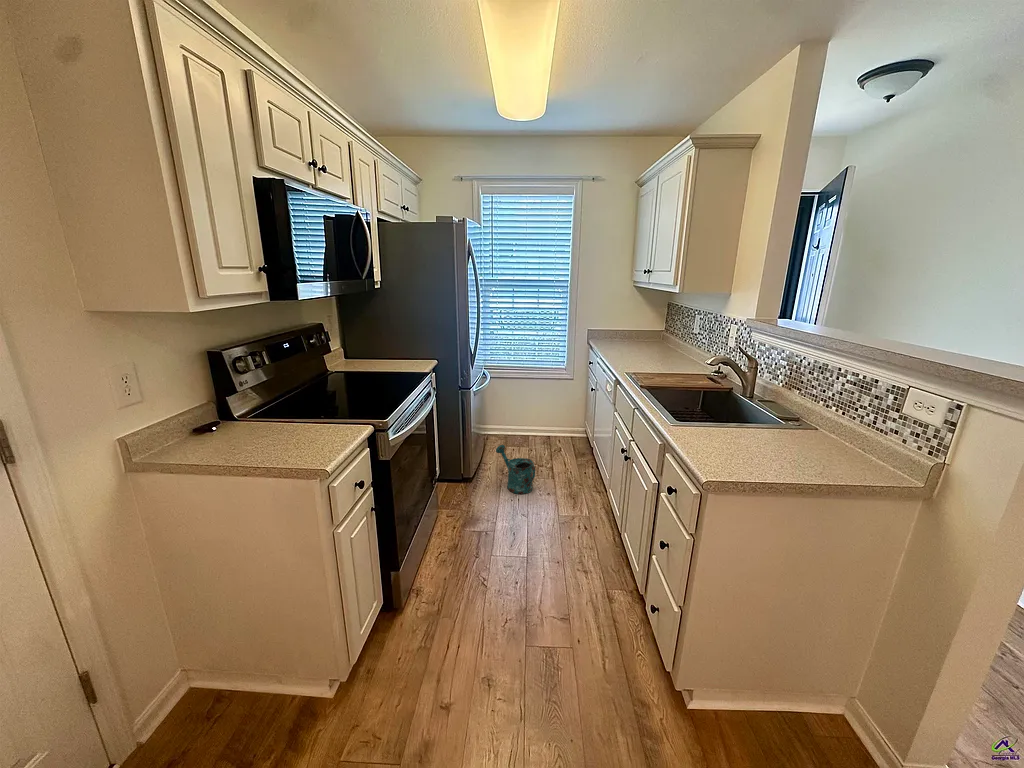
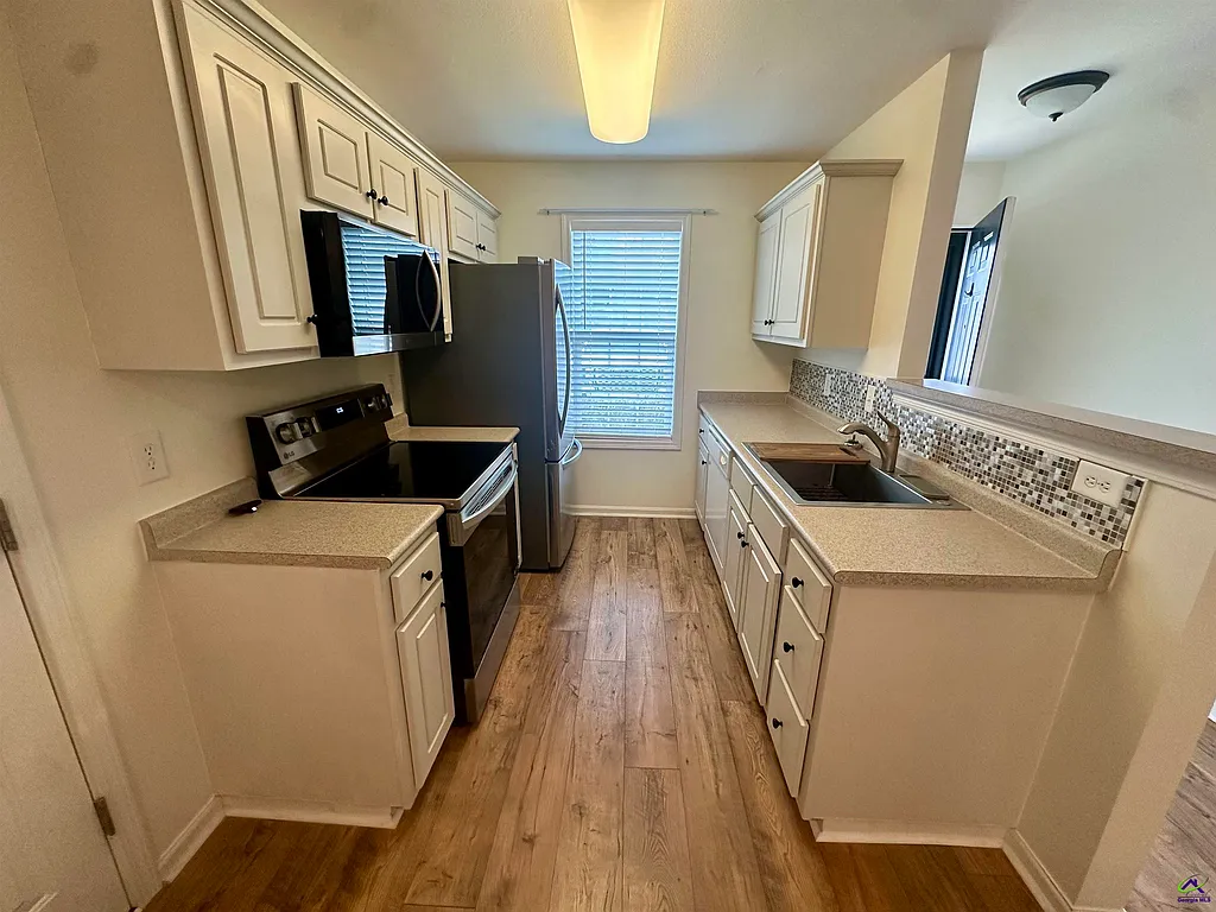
- watering can (514, 468)
